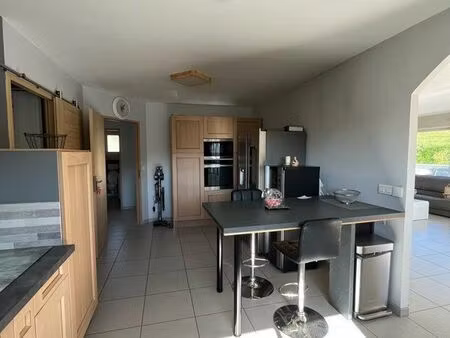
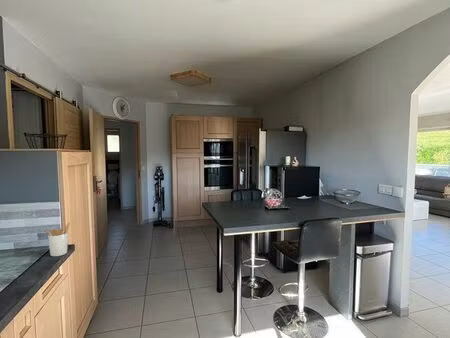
+ utensil holder (57, 239)
